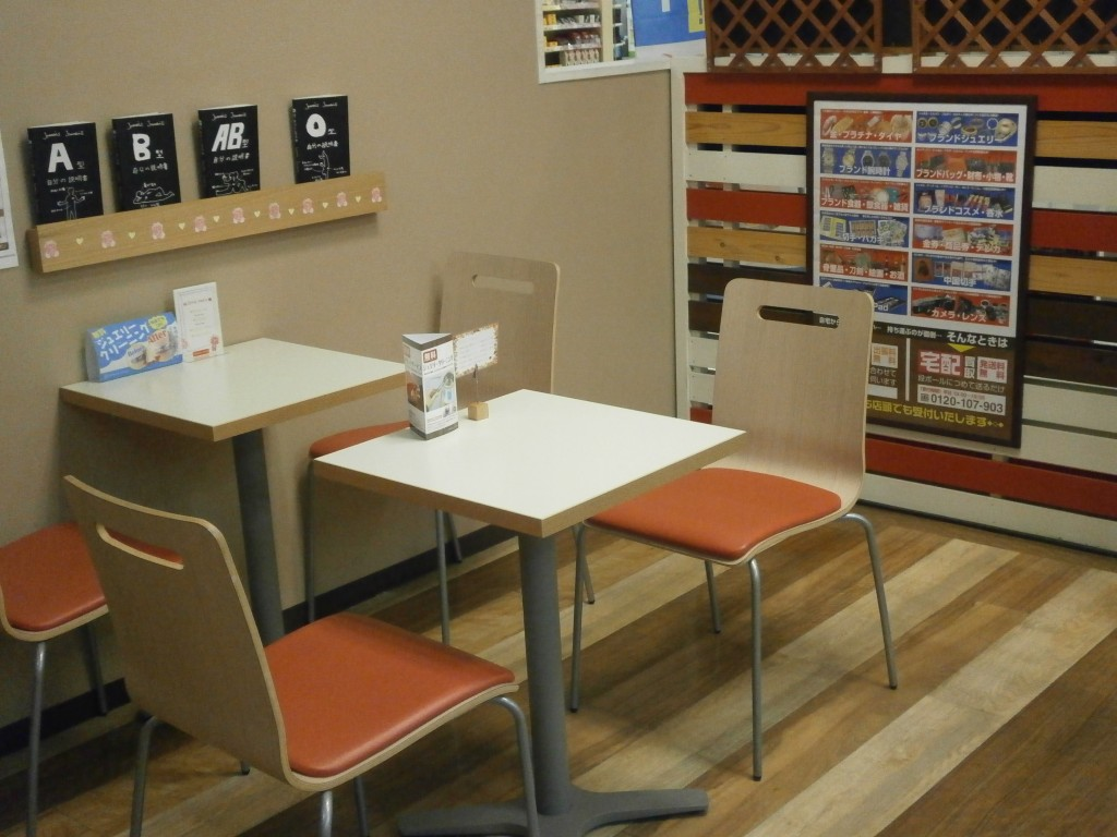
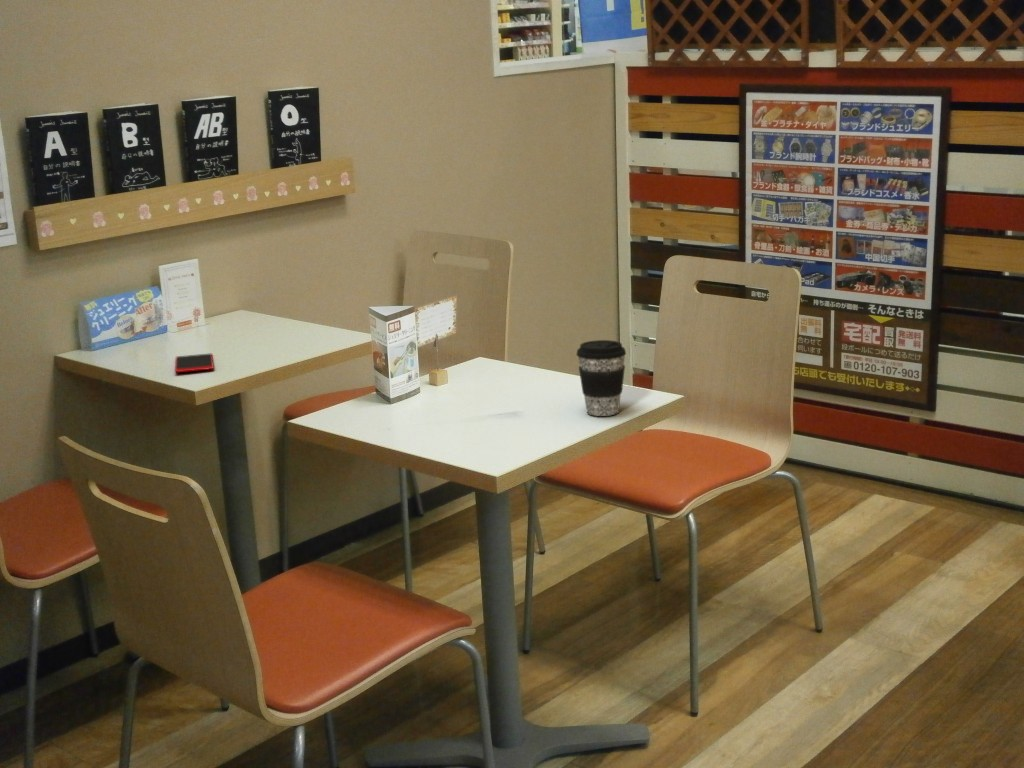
+ coffee cup (601, 378)
+ smartphone (194, 362)
